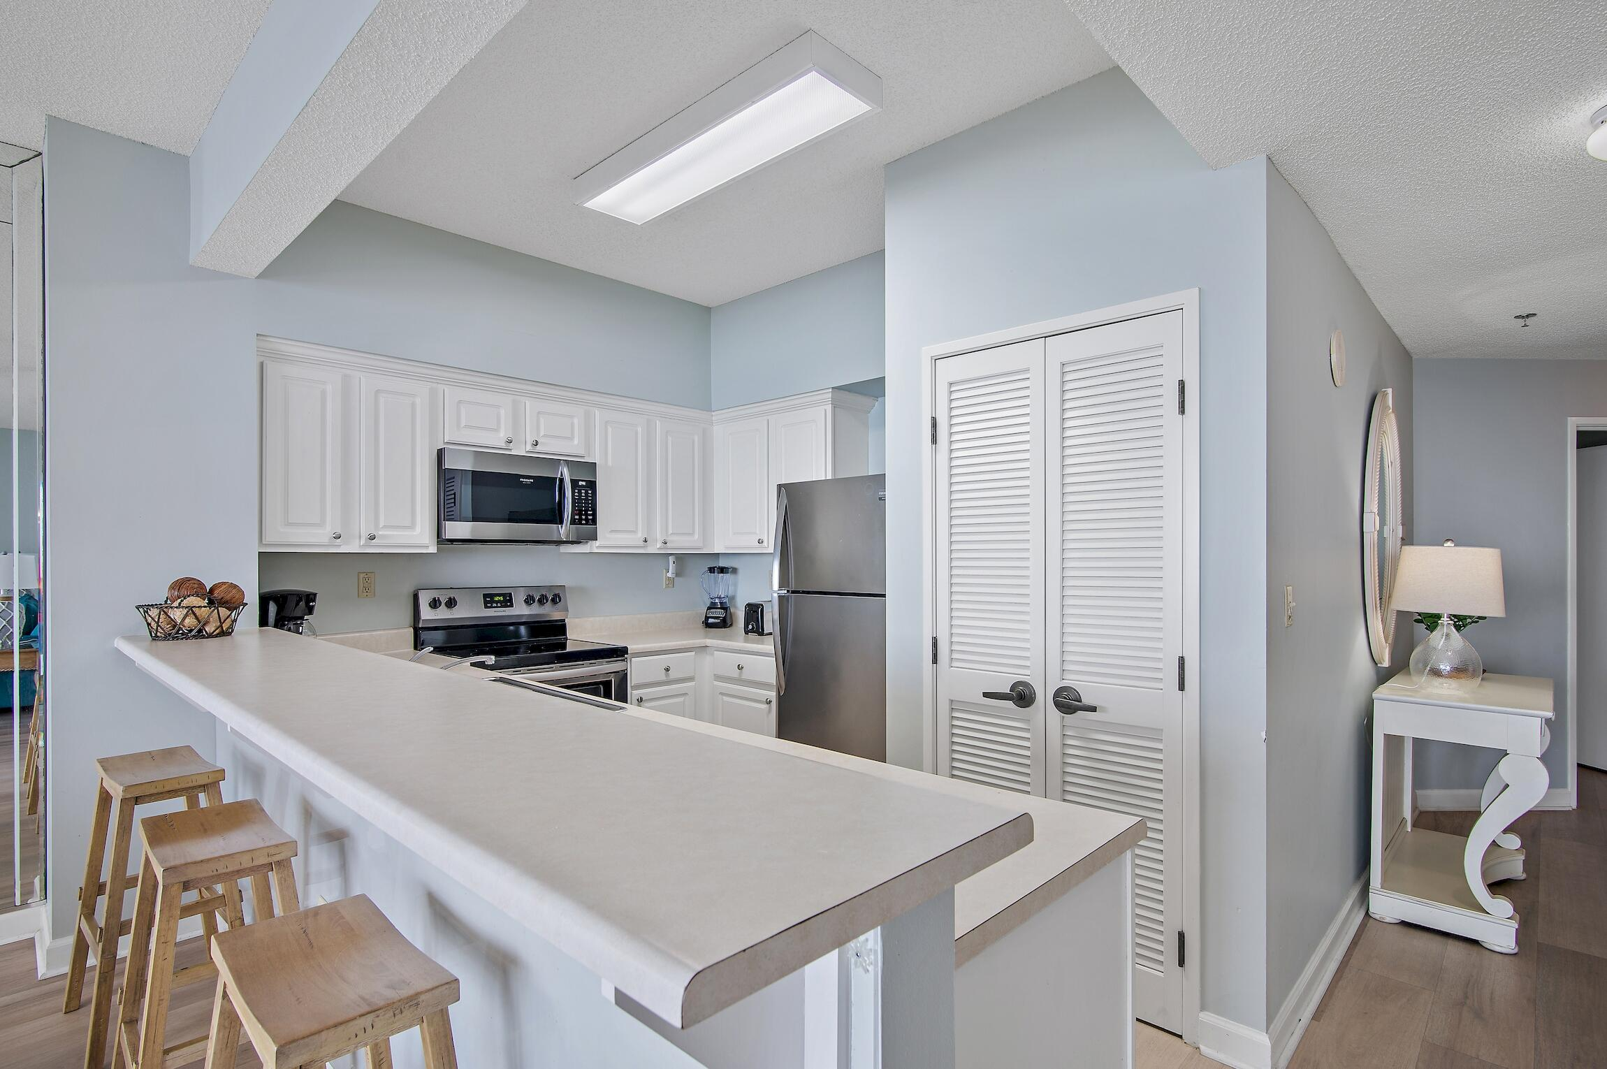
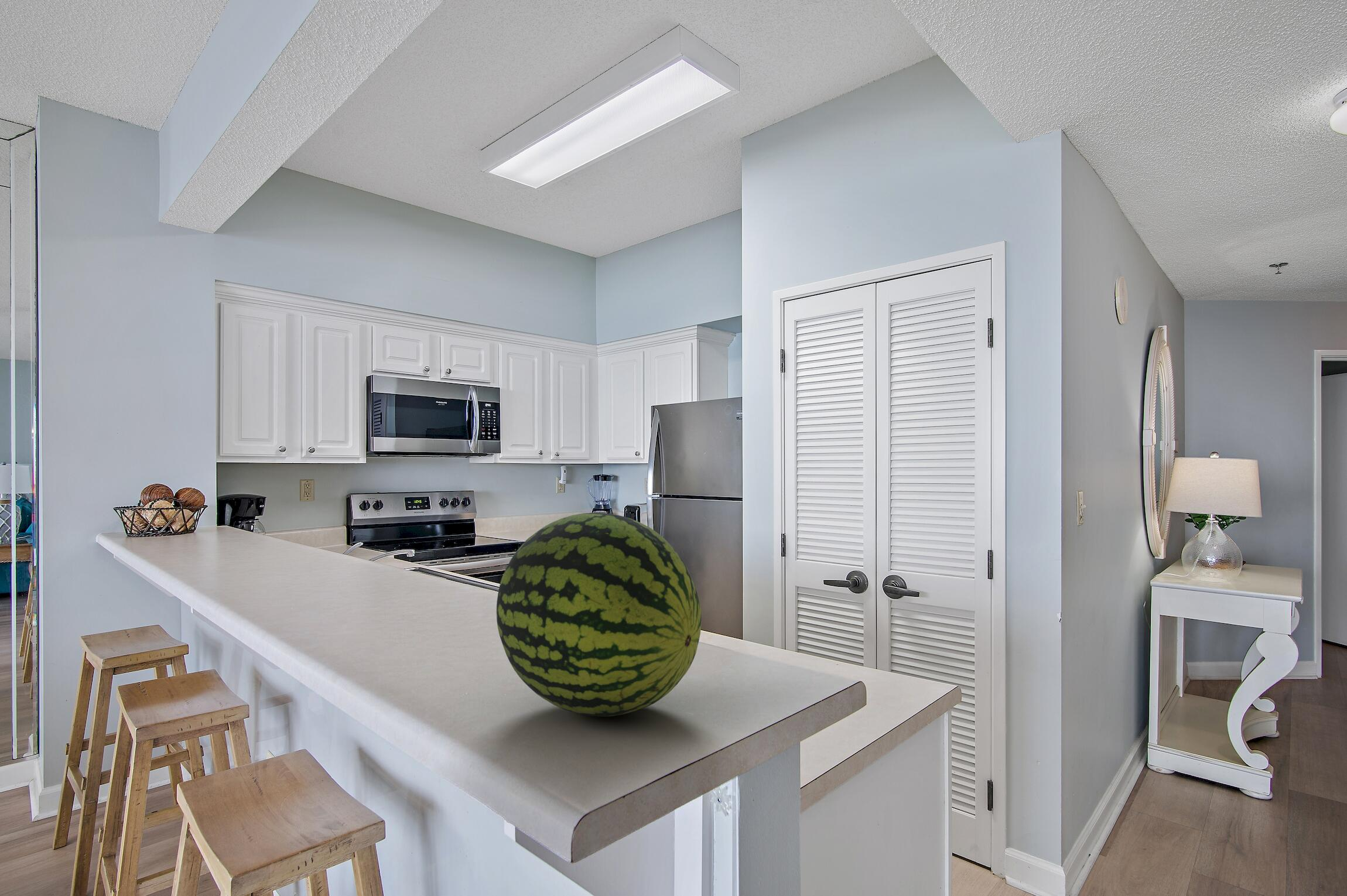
+ fruit (599, 610)
